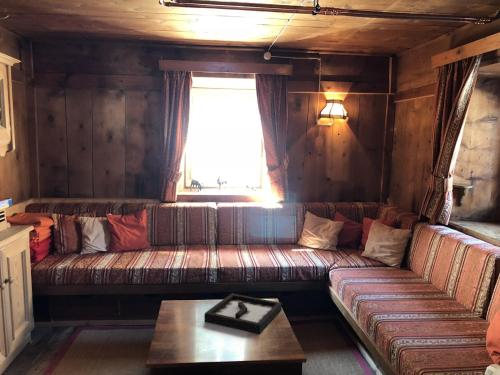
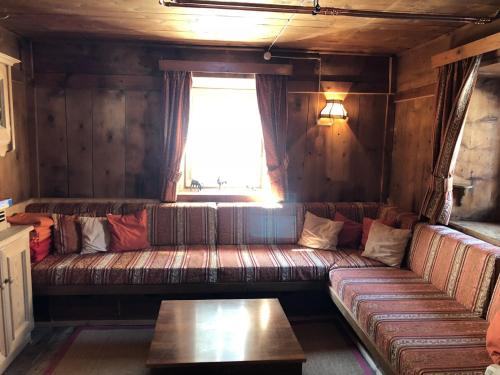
- decorative tray (244, 311)
